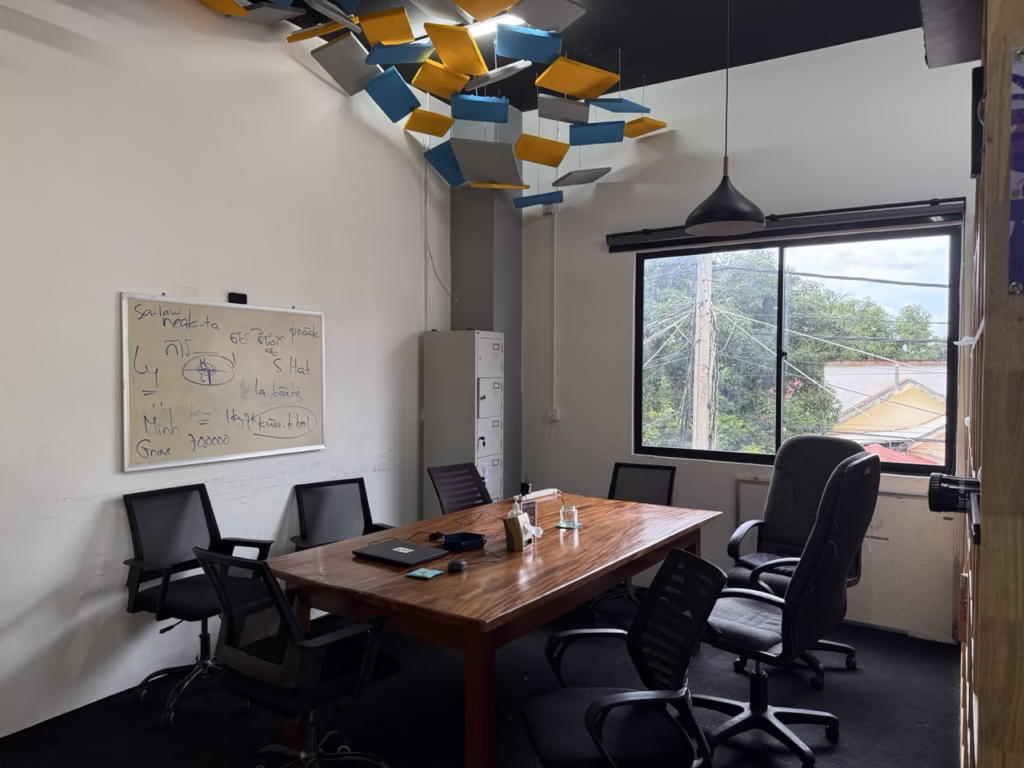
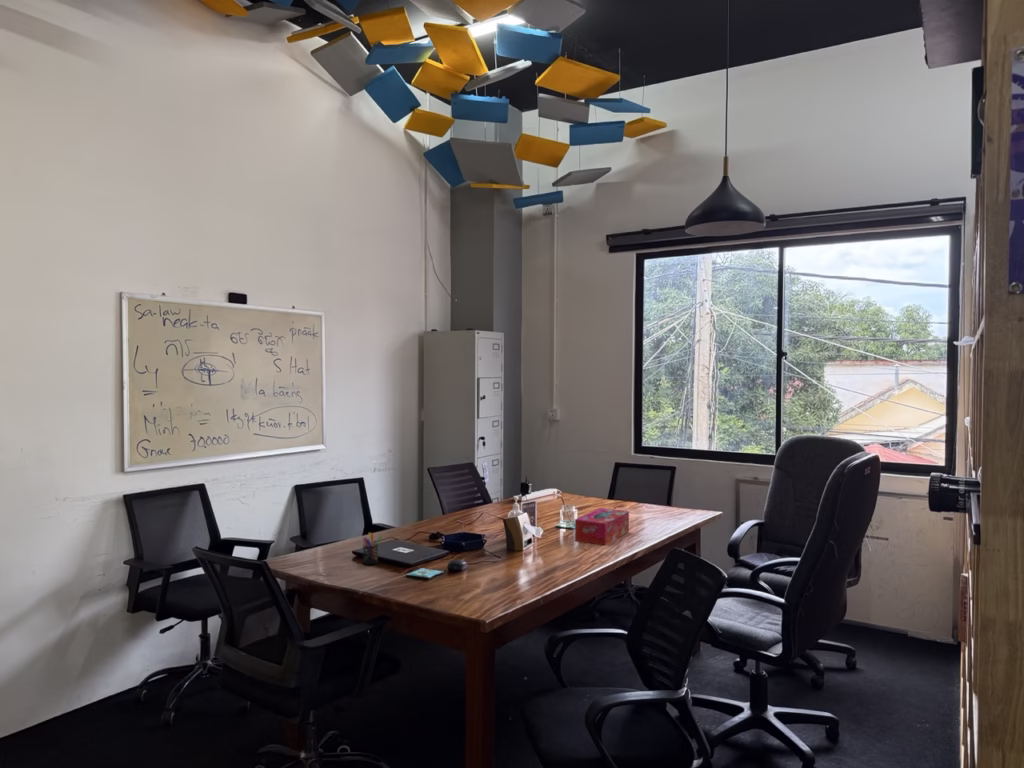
+ pen holder (372, 547)
+ tissue box (602, 525)
